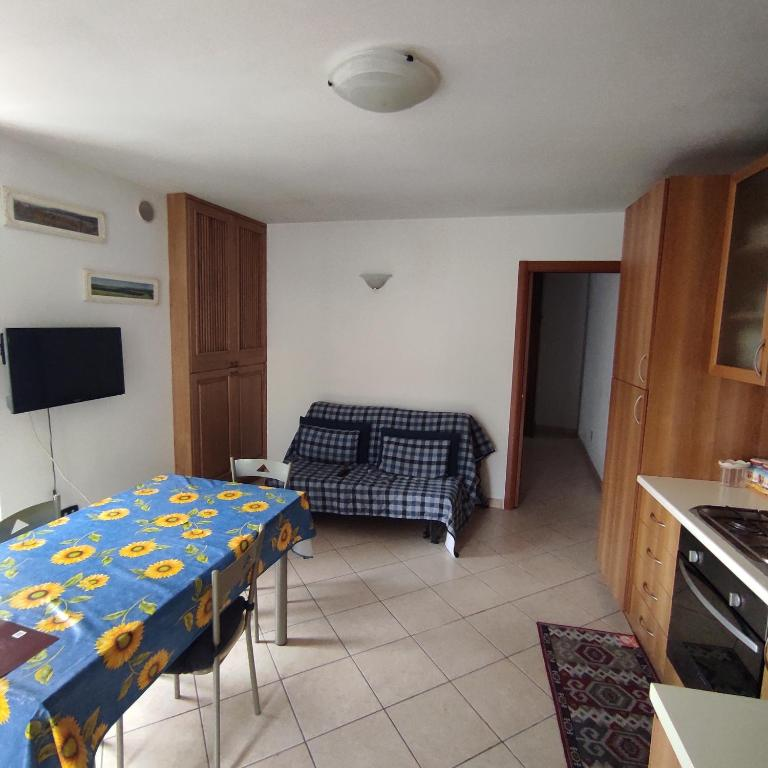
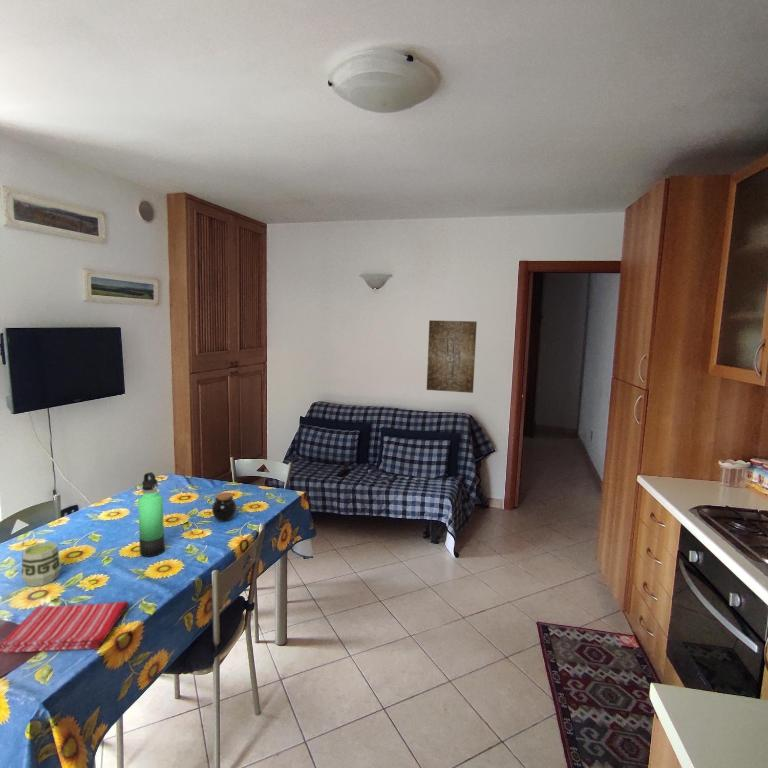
+ thermos bottle (151, 512)
+ dish towel (68, 624)
+ jar (224, 506)
+ cup (41, 564)
+ wall art (451, 356)
